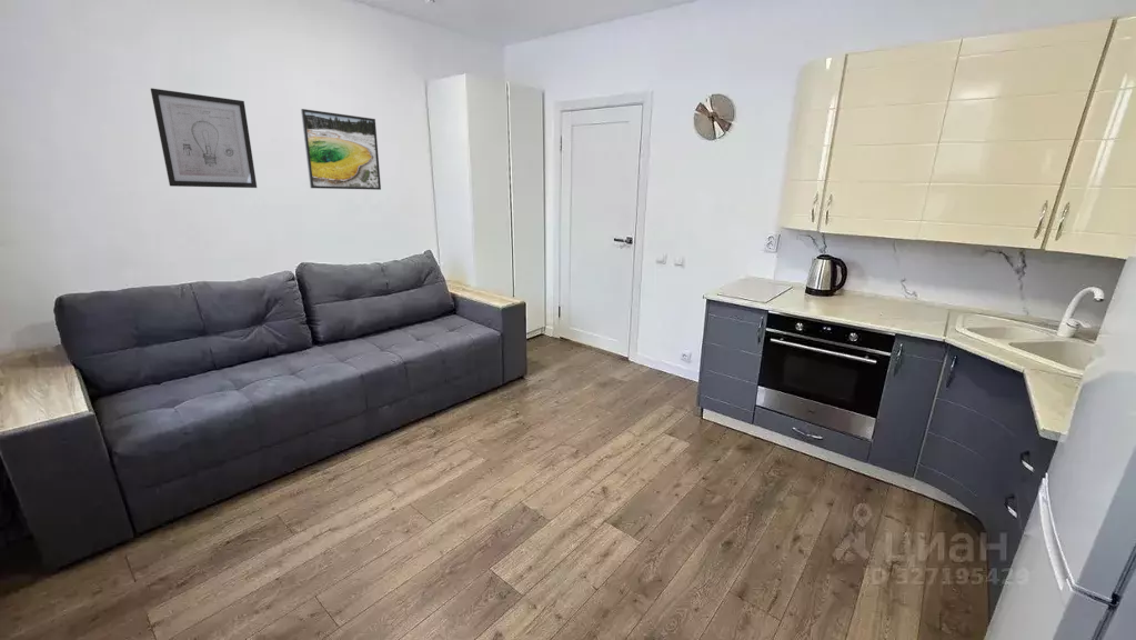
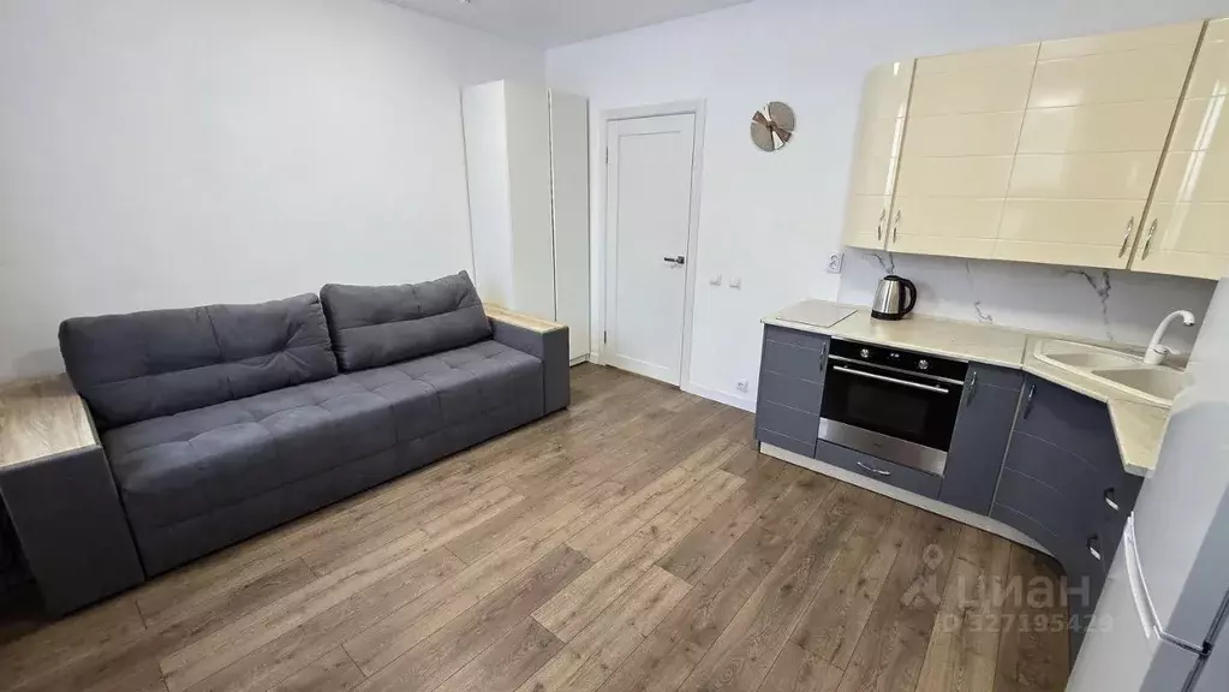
- wall art (208, 142)
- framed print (343, 152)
